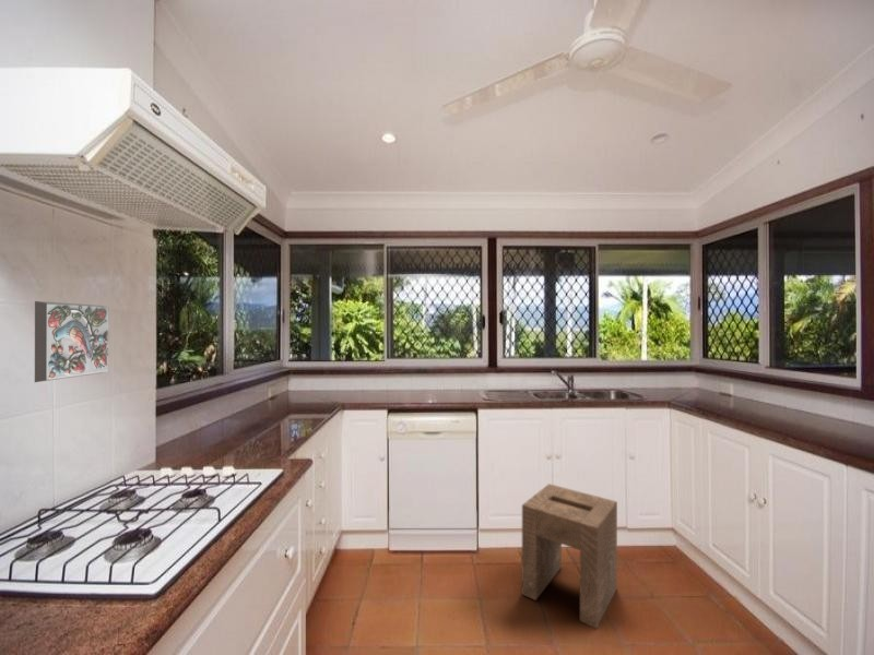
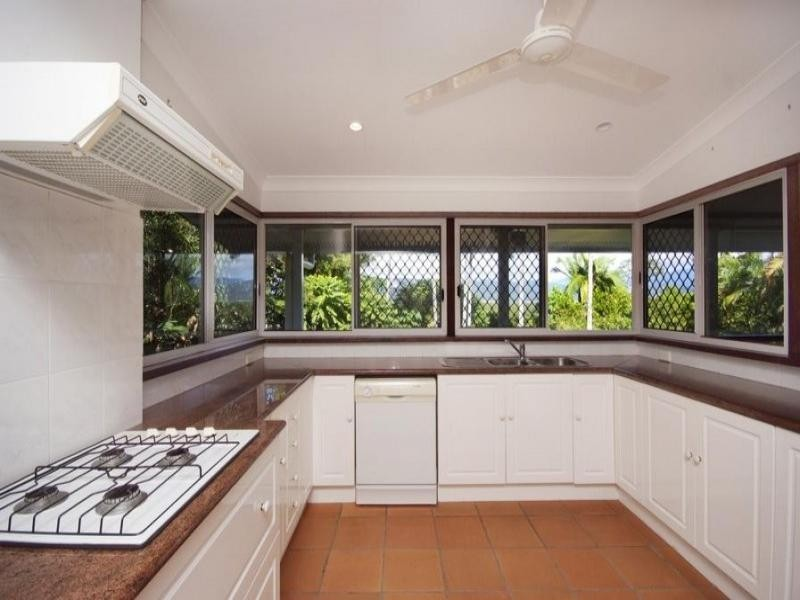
- decorative tile (75, 340)
- stool (569, 546)
